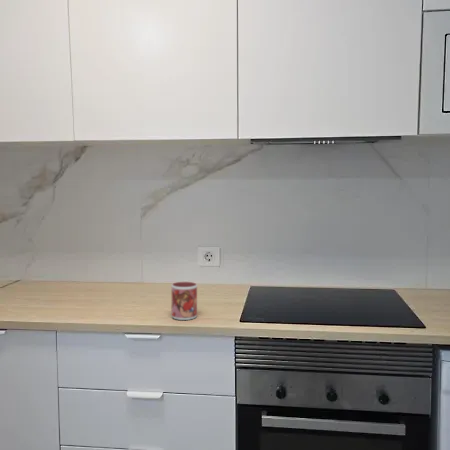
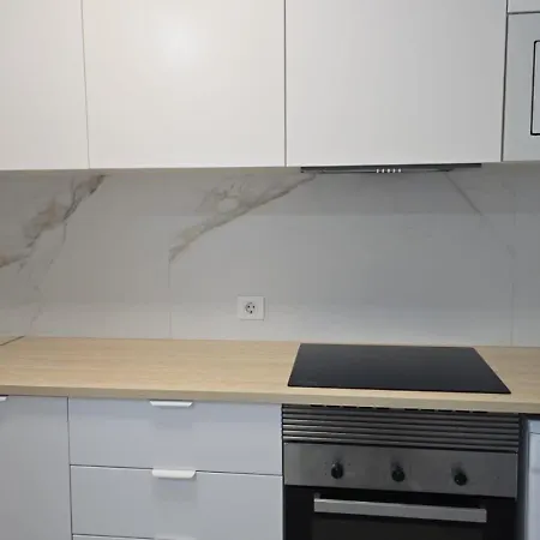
- mug (185, 298)
